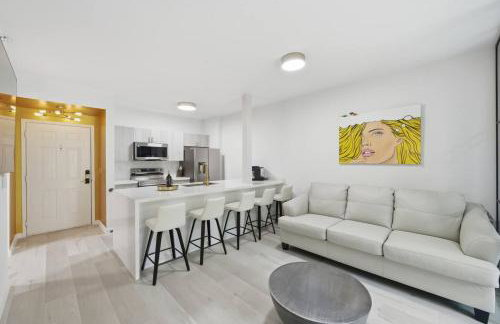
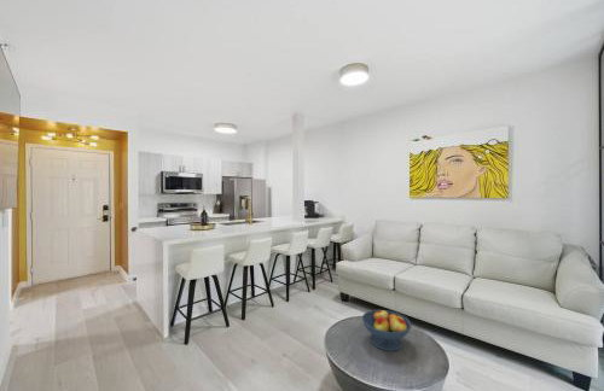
+ fruit bowl (385, 327)
